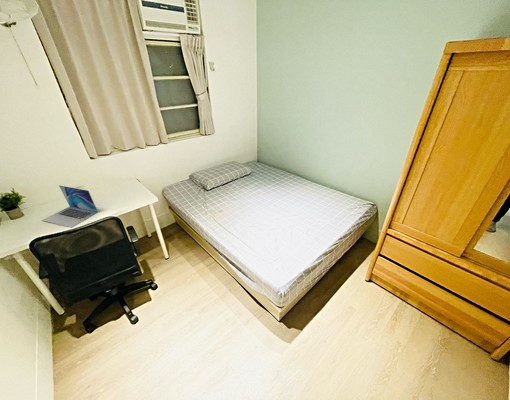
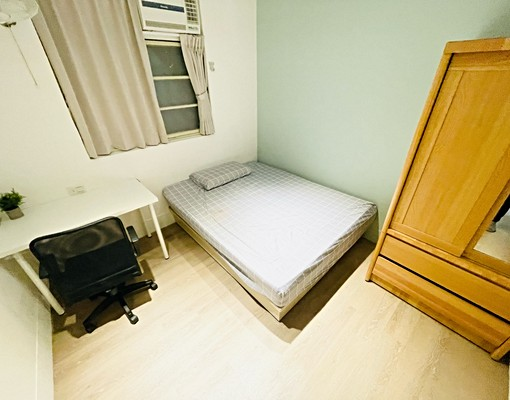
- laptop (66, 208)
